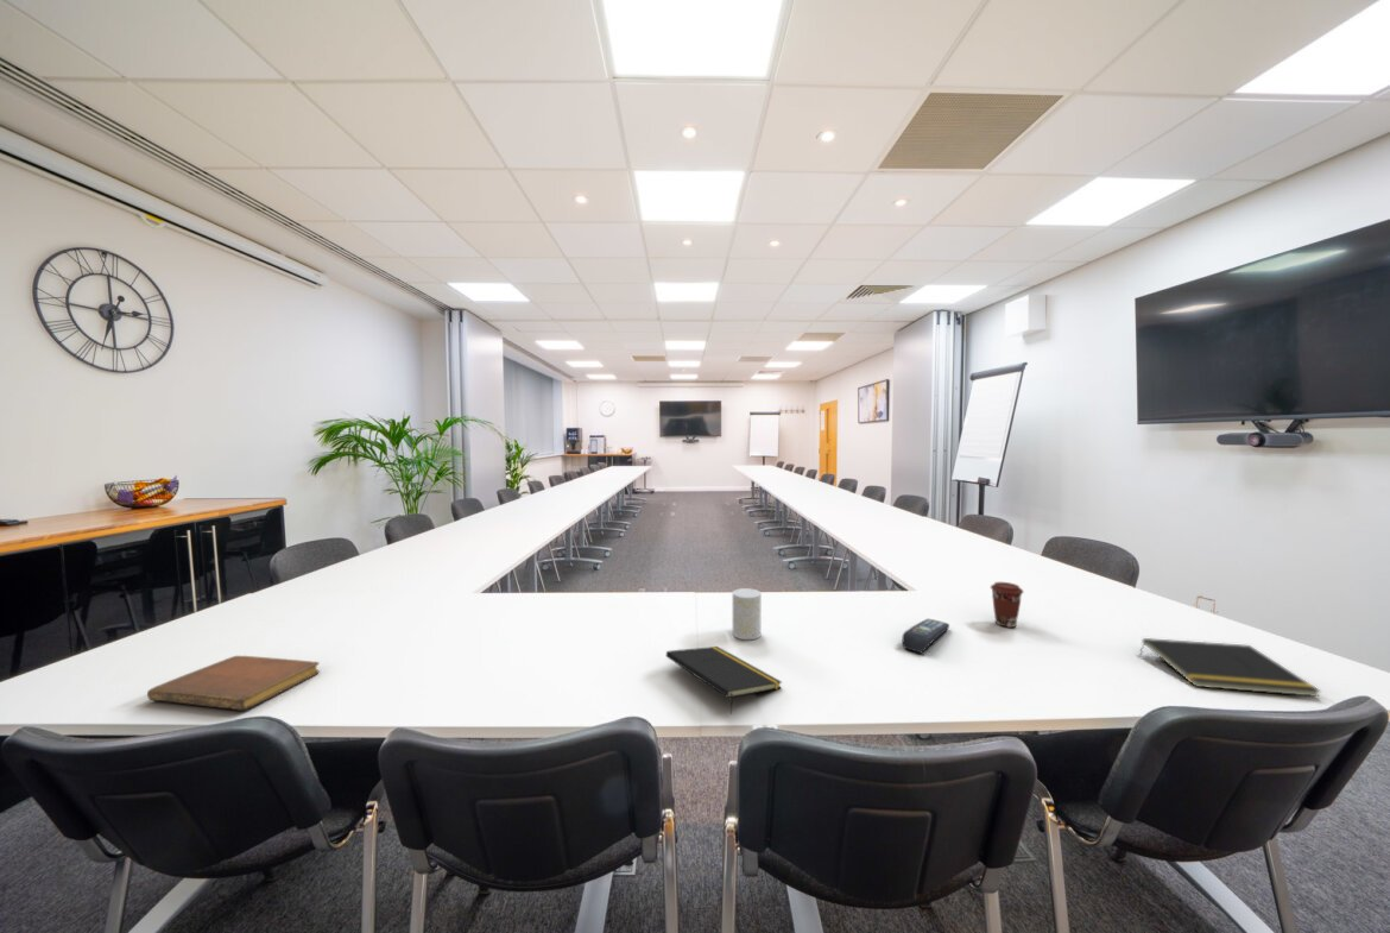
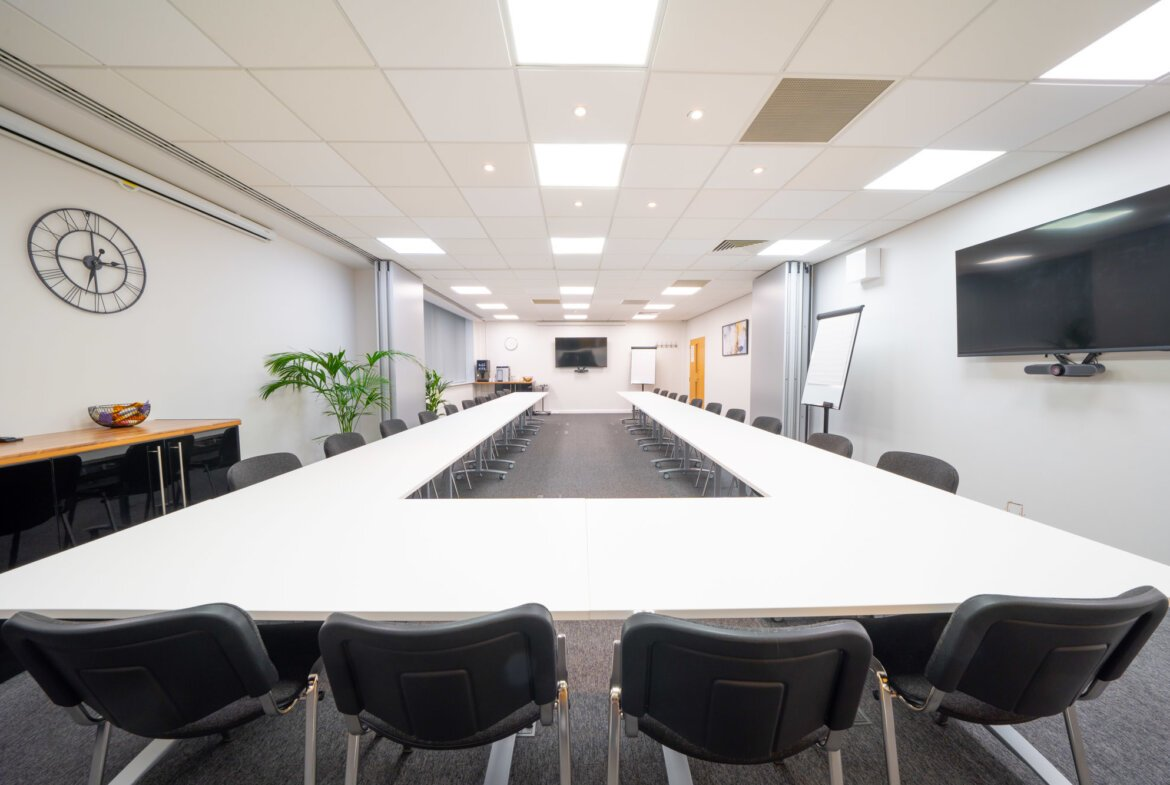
- notepad (721, 668)
- notepad (1222, 664)
- coffee cup (1005, 604)
- notebook (239, 680)
- cup (746, 613)
- remote control (925, 632)
